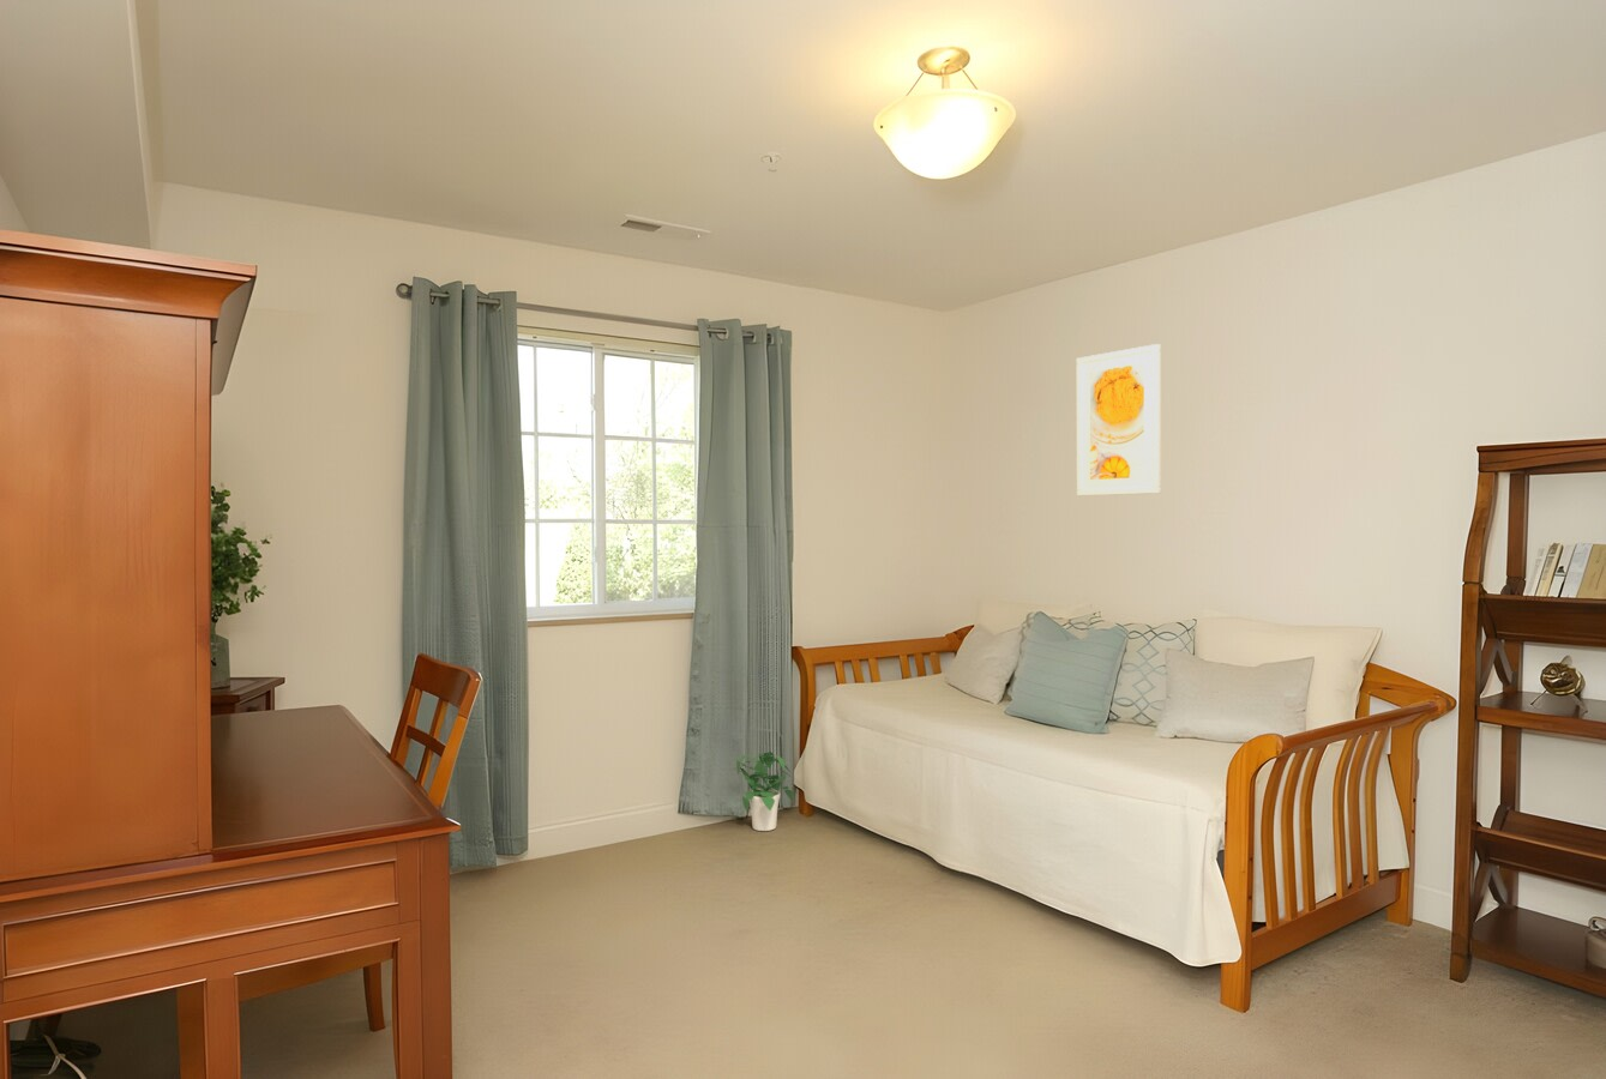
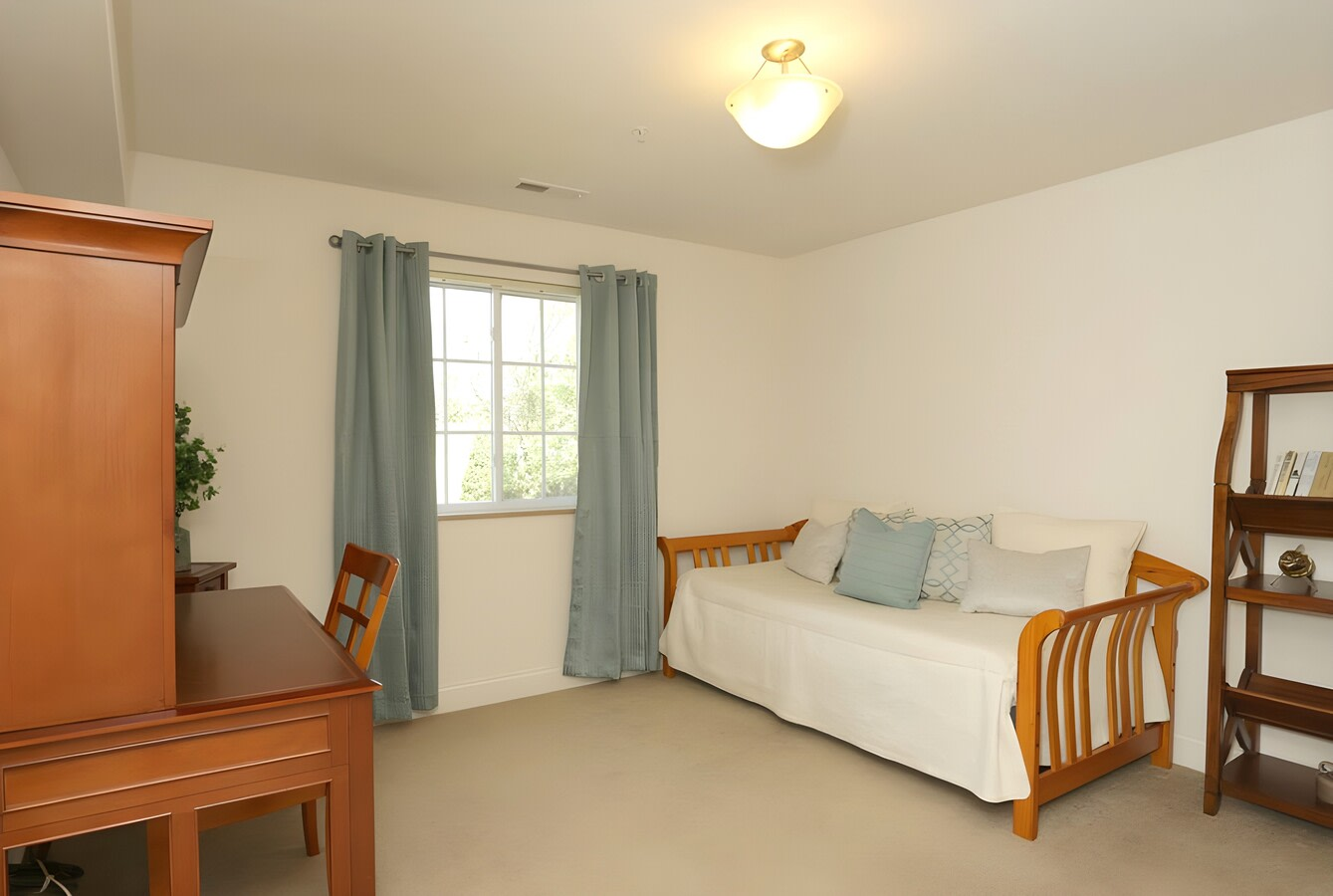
- potted plant (764, 789)
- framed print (1117, 423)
